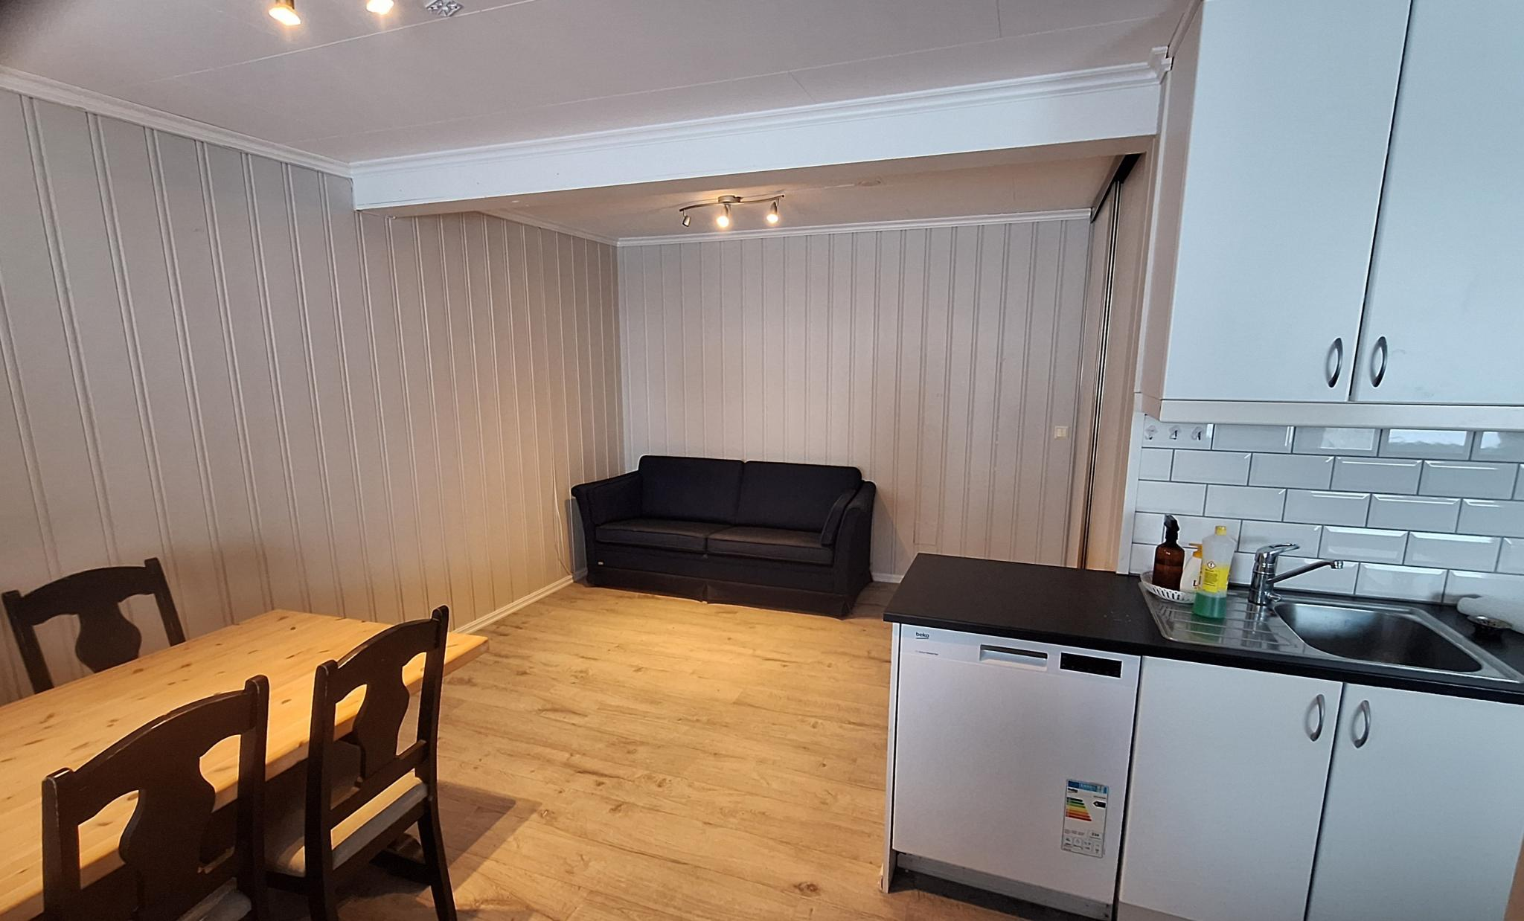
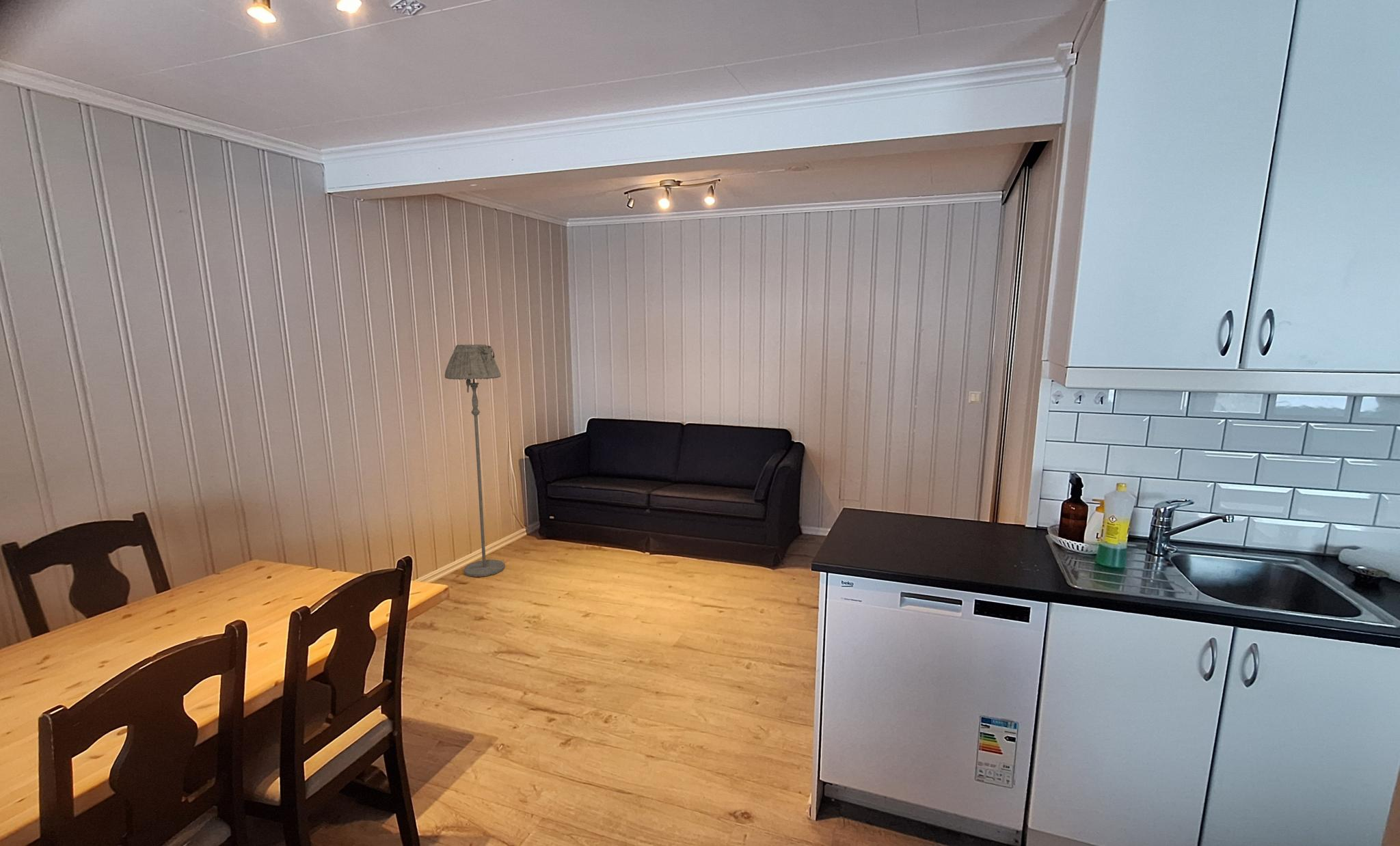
+ floor lamp (478, 460)
